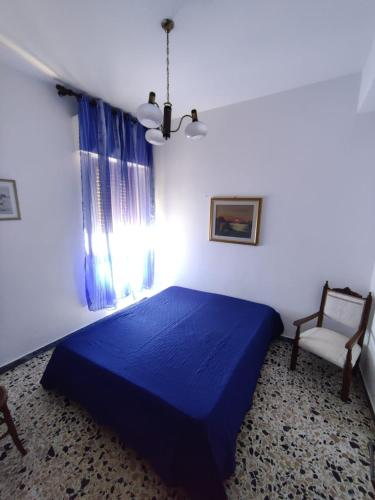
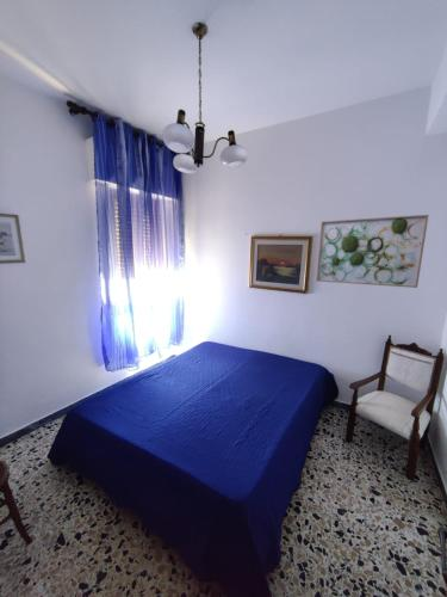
+ wall art (365, 252)
